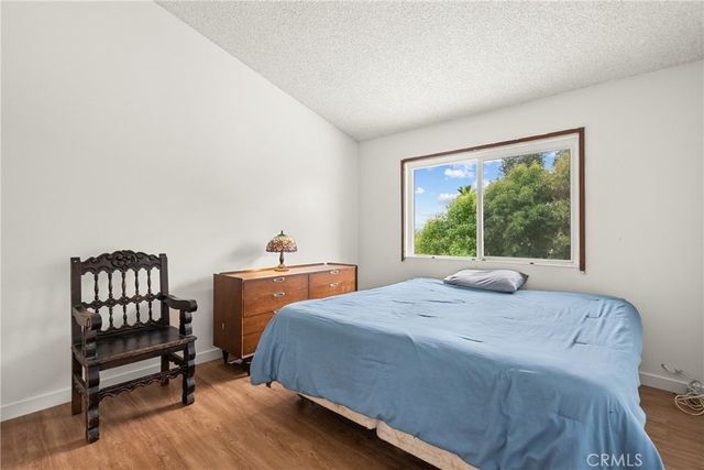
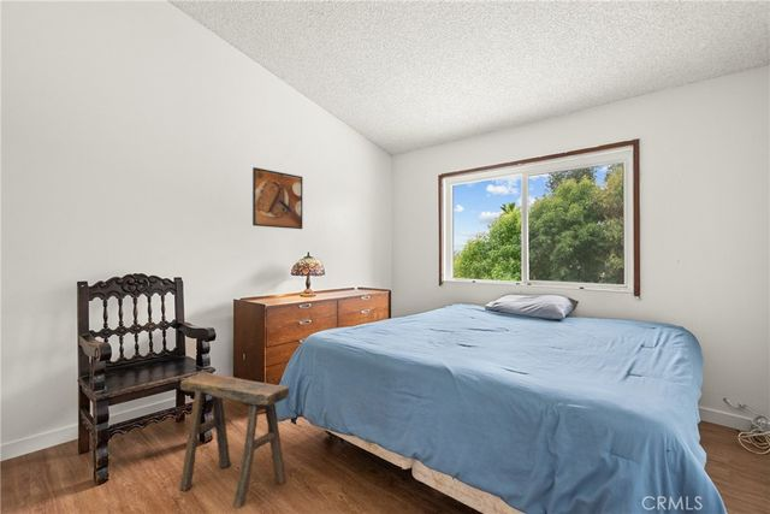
+ stool (226, 433)
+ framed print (278, 200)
